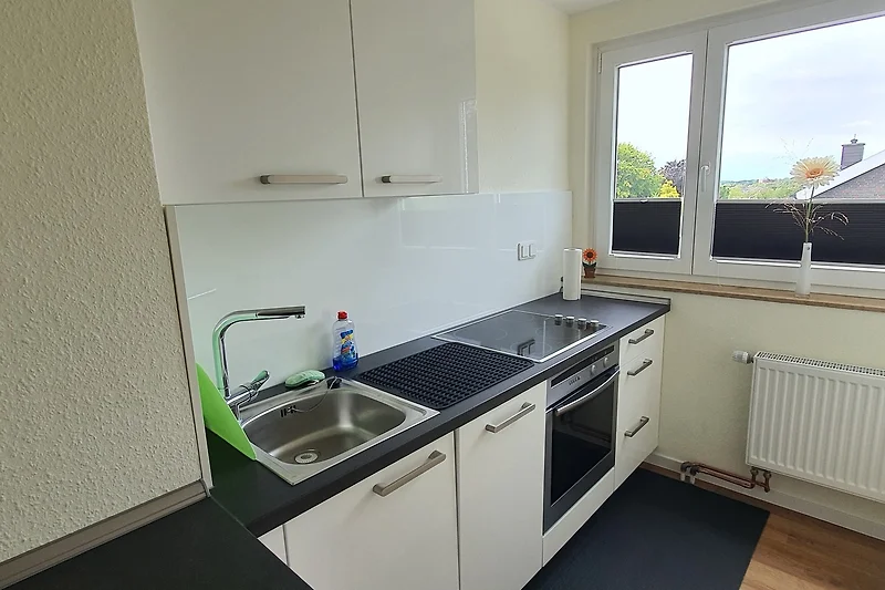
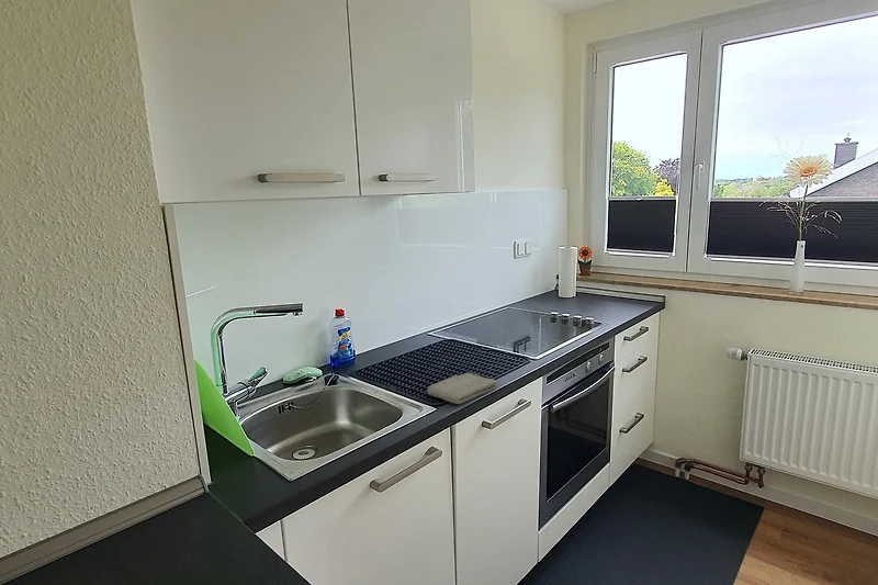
+ washcloth (463, 386)
